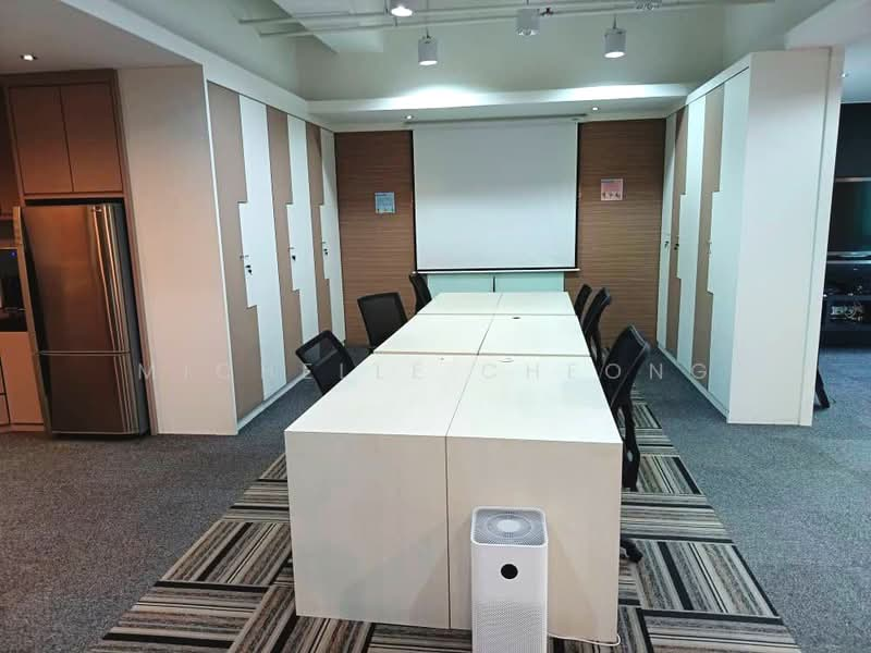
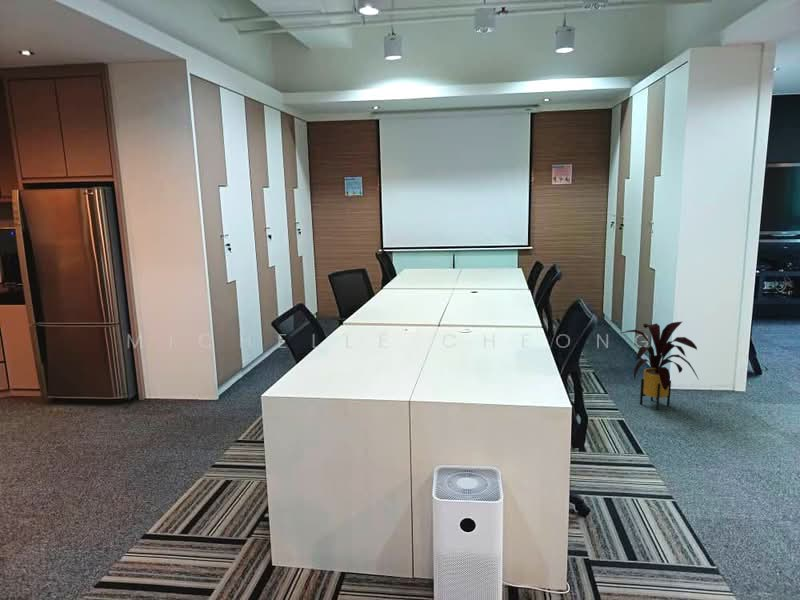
+ house plant (654, 364)
